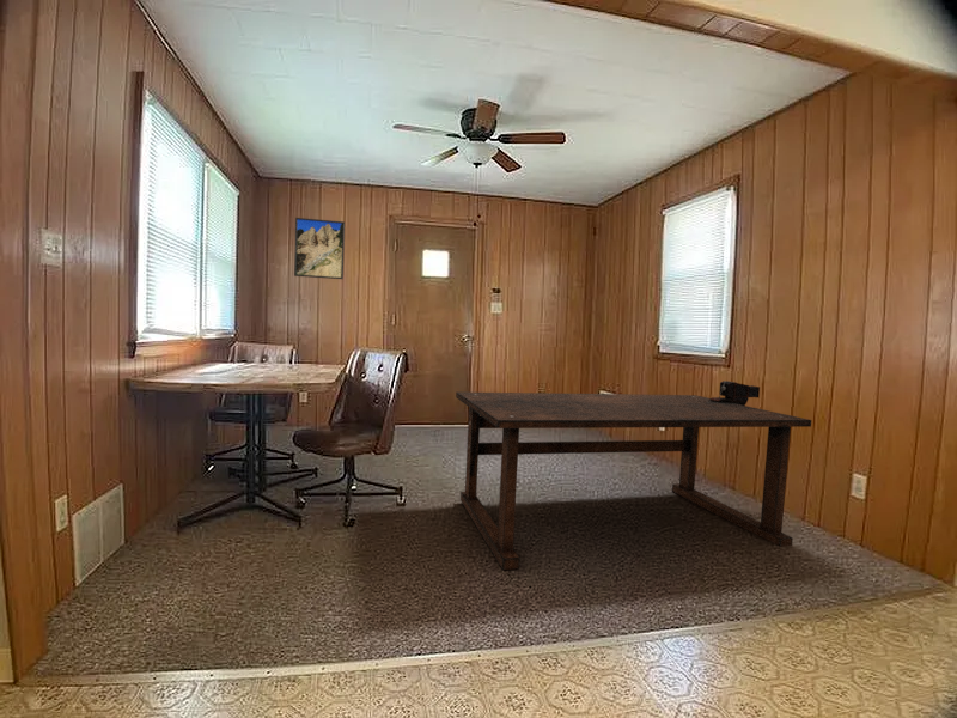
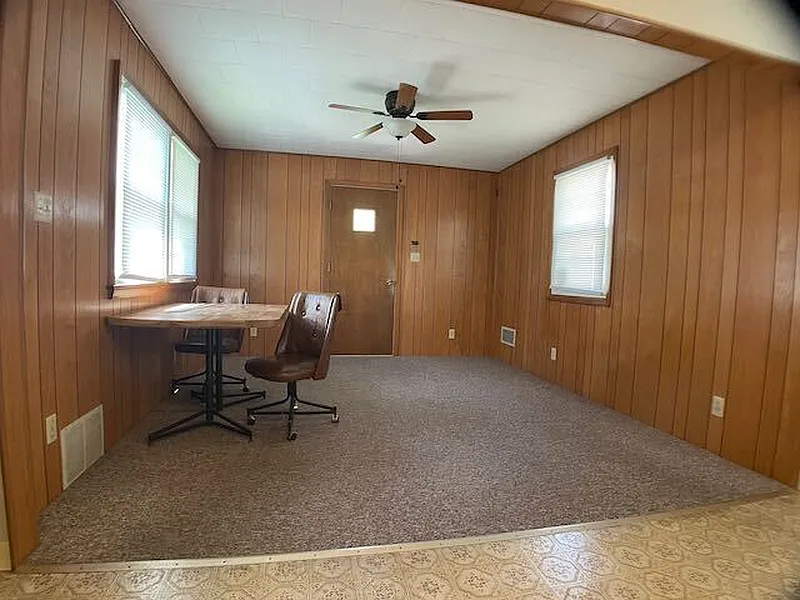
- dining table (633, 451)
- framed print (319, 248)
